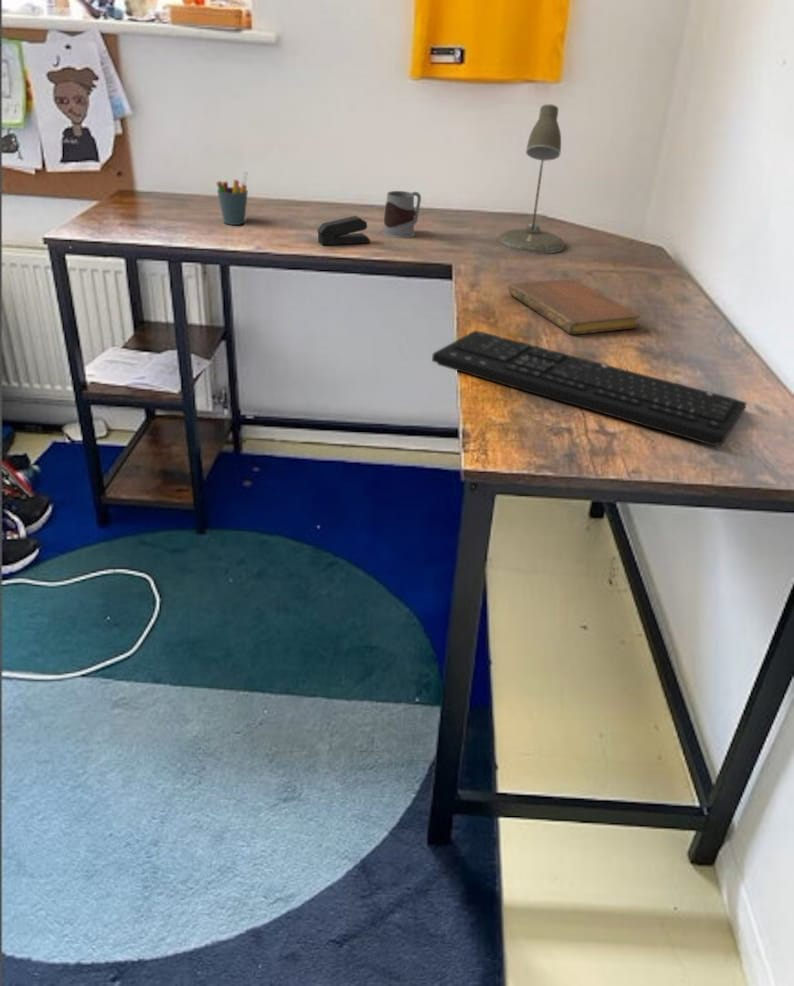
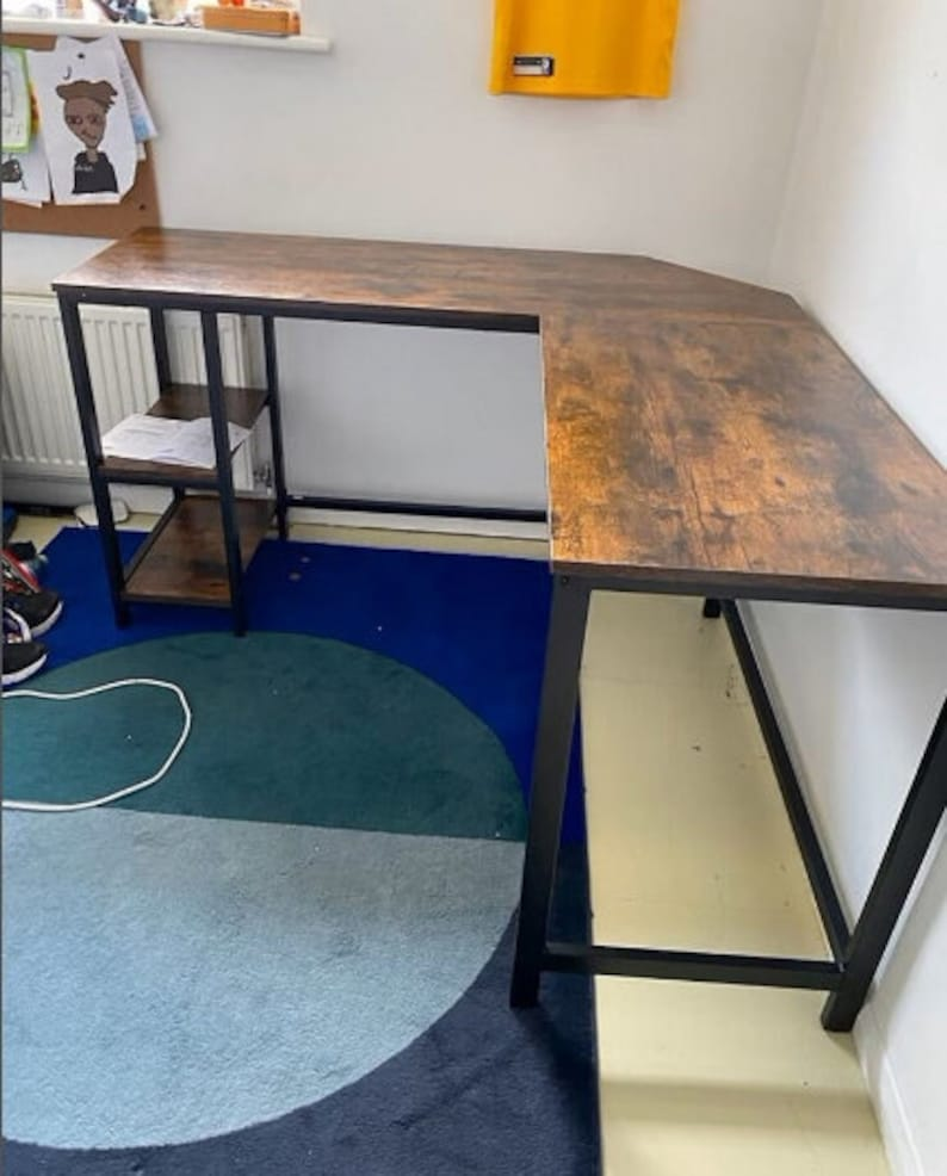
- mug (403, 213)
- notebook (571, 304)
- pen holder (233, 198)
- keyboard (585, 379)
- stapler (343, 229)
- desk lamp (541, 175)
